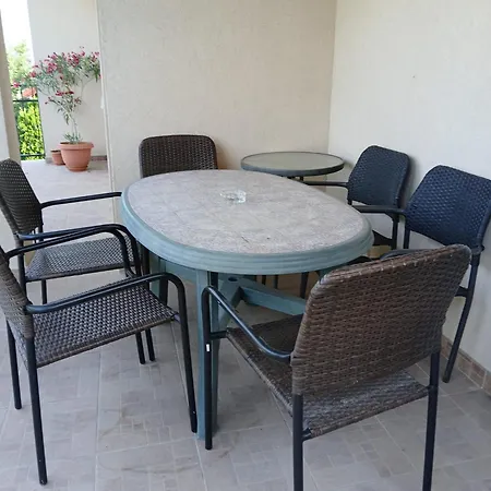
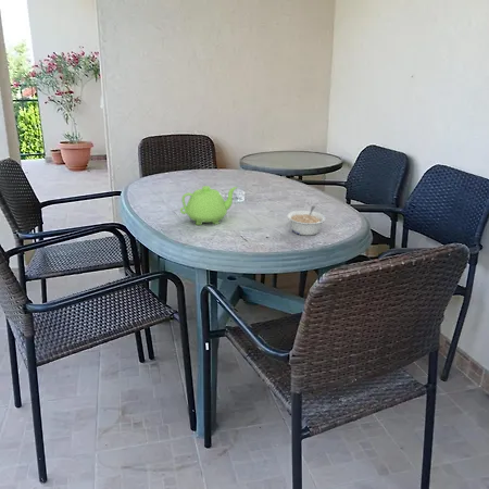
+ teapot (209, 203)
+ legume (304, 222)
